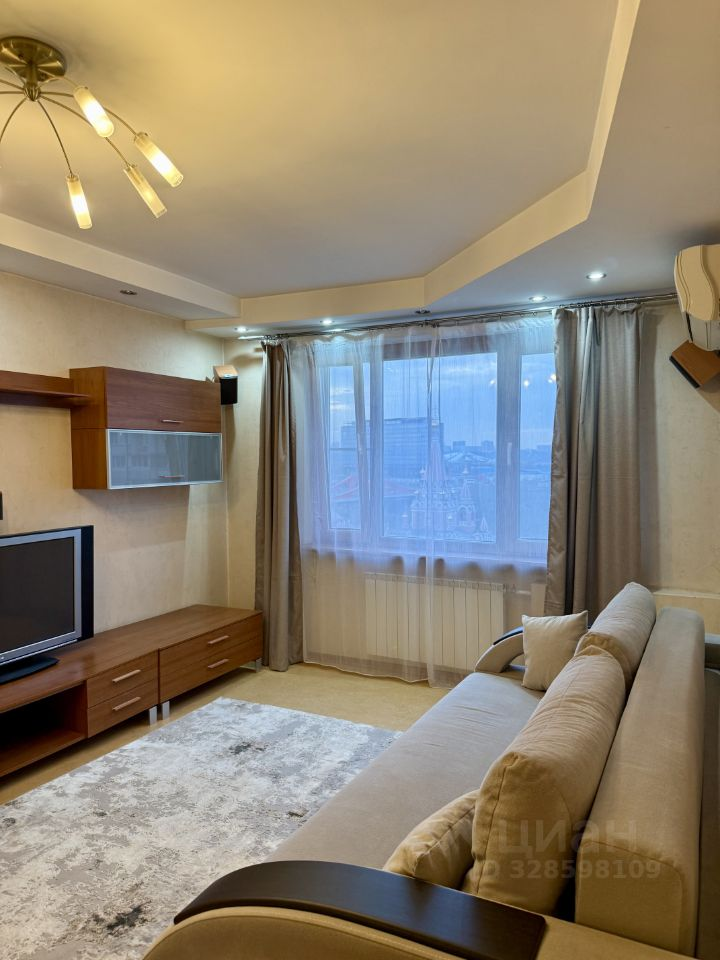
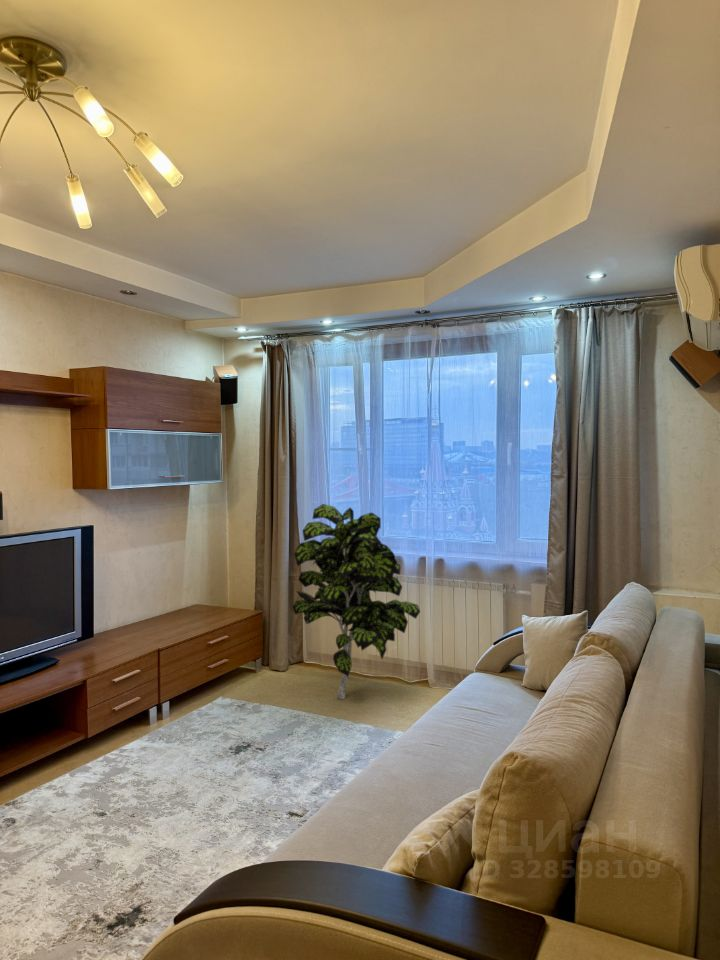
+ indoor plant (353, 600)
